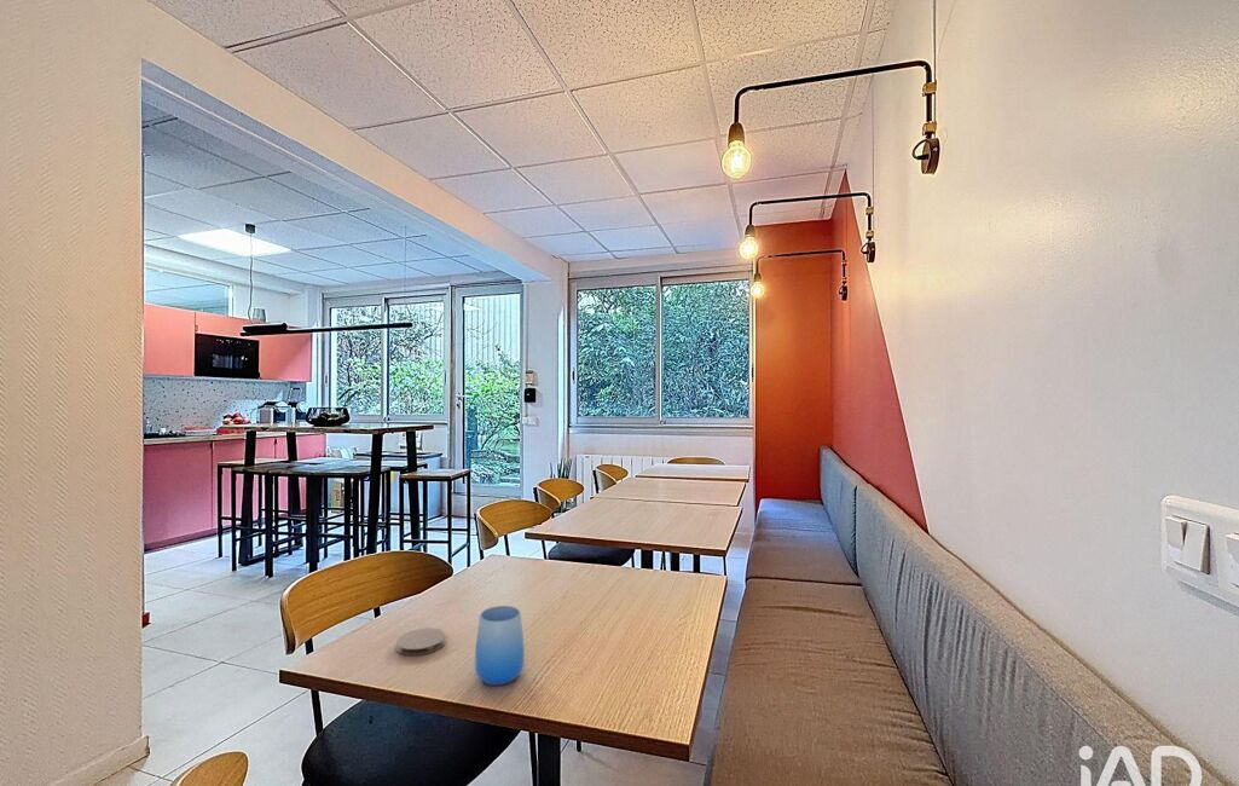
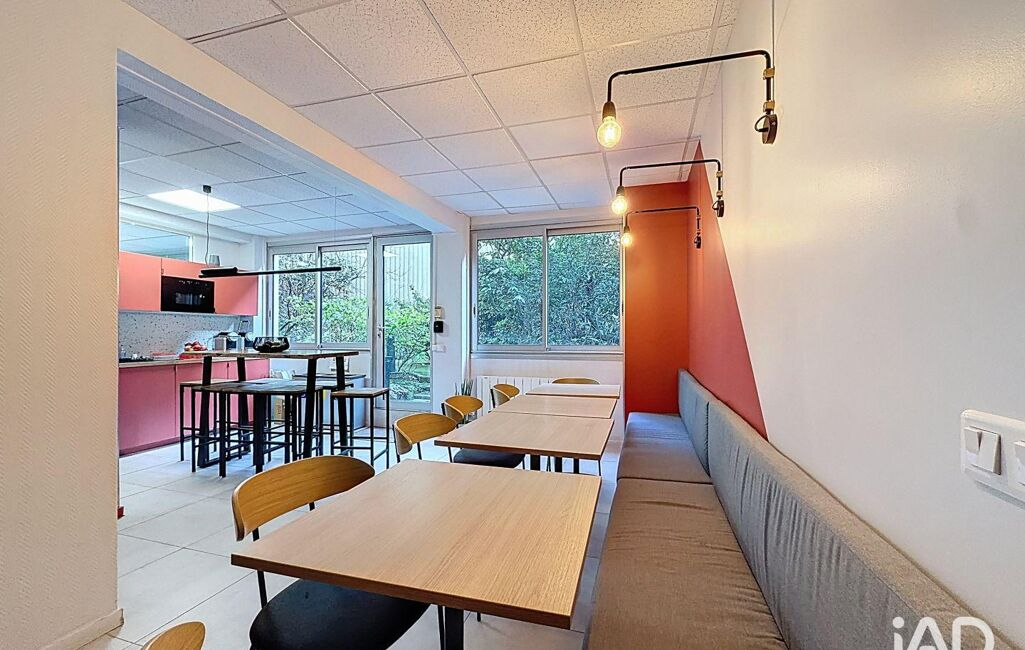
- coaster (421, 641)
- cup (499, 645)
